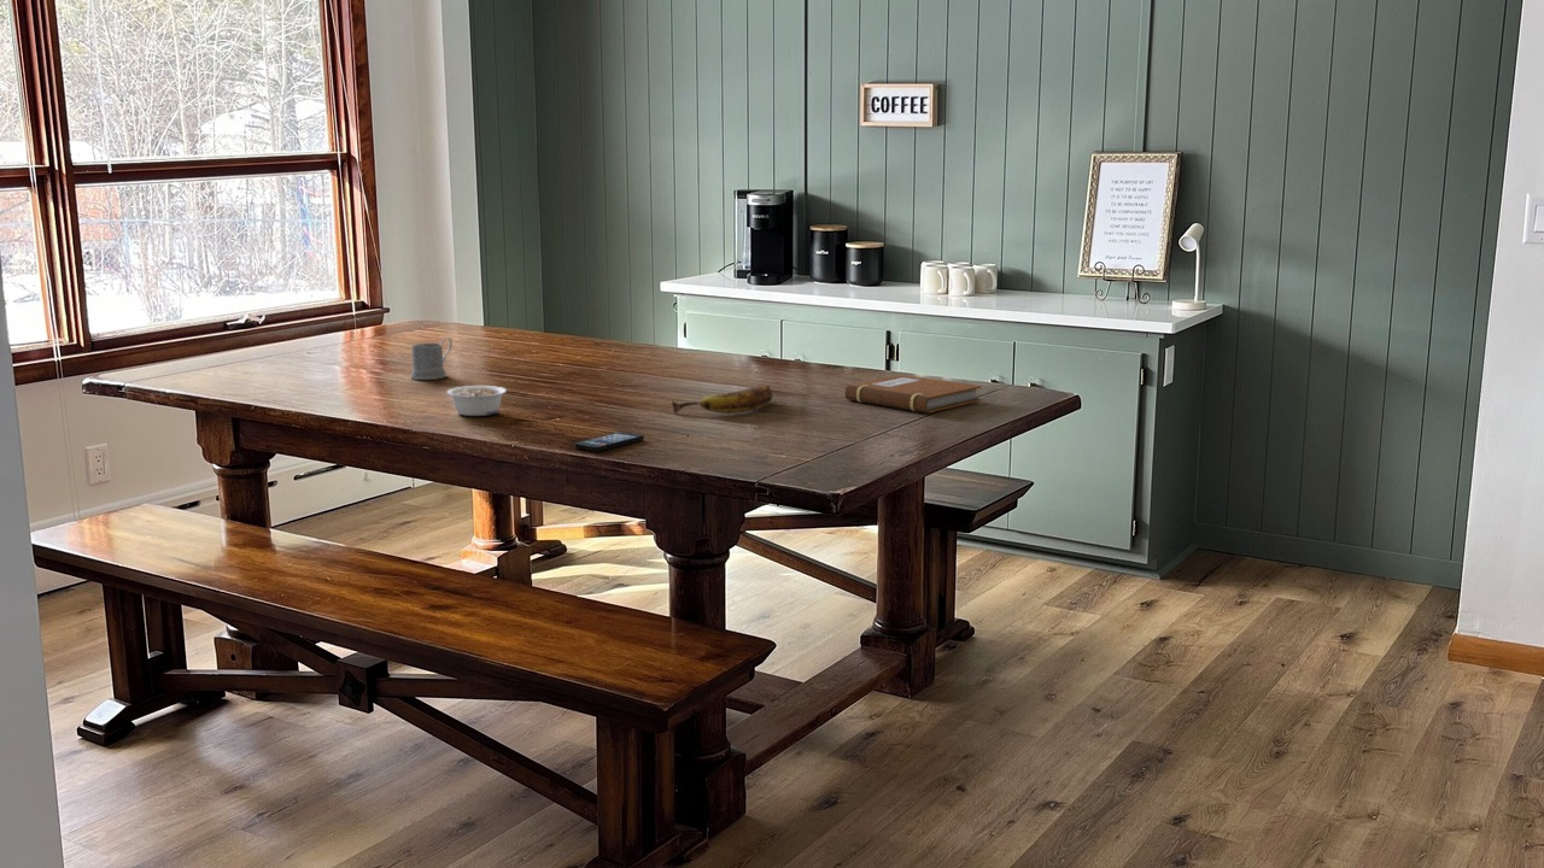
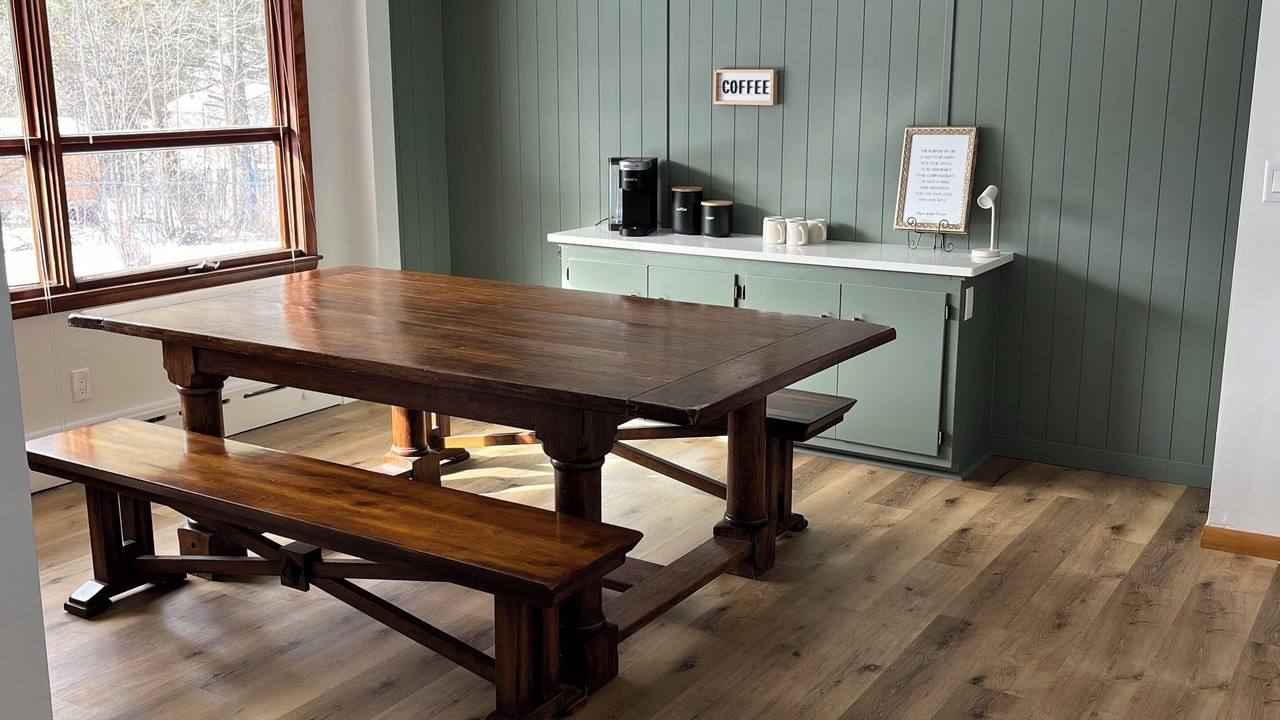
- legume (478, 399)
- smartphone (609, 441)
- mug (432, 357)
- banana (732, 398)
- notebook (910, 392)
